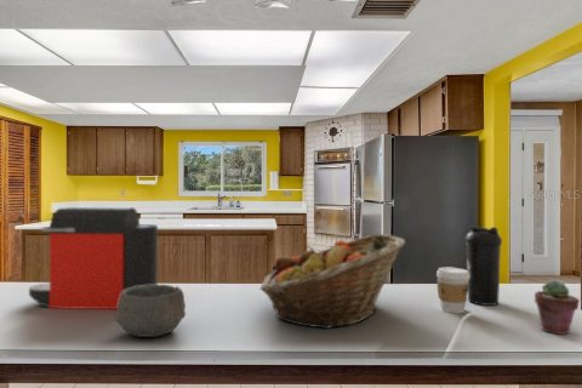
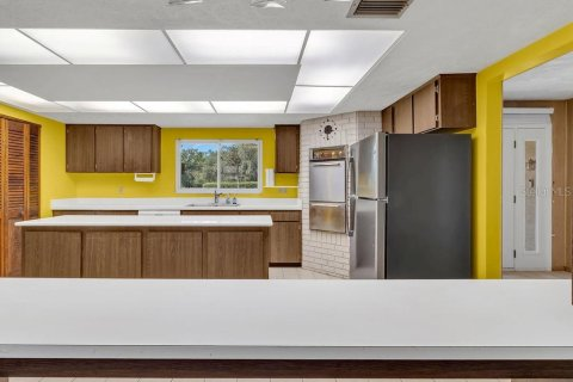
- potted succulent (555, 304)
- fruit basket (331, 272)
- bowl (152, 310)
- water bottle (483, 263)
- coffee maker (93, 255)
- coffee cup (452, 289)
